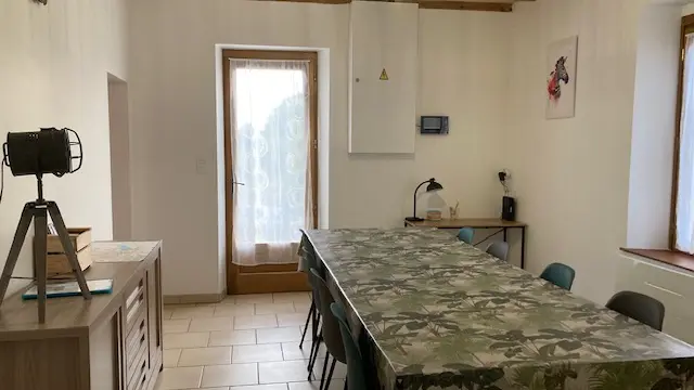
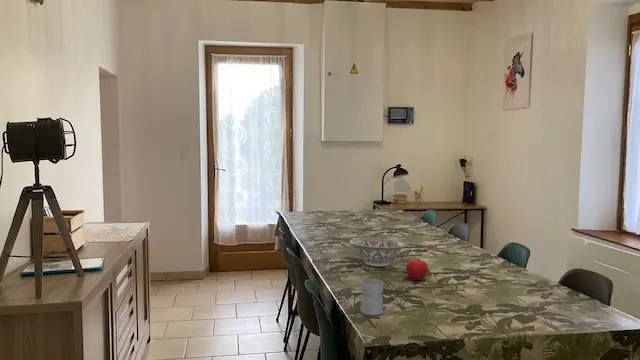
+ decorative bowl (377, 252)
+ fruit (416, 268)
+ mug (370, 295)
